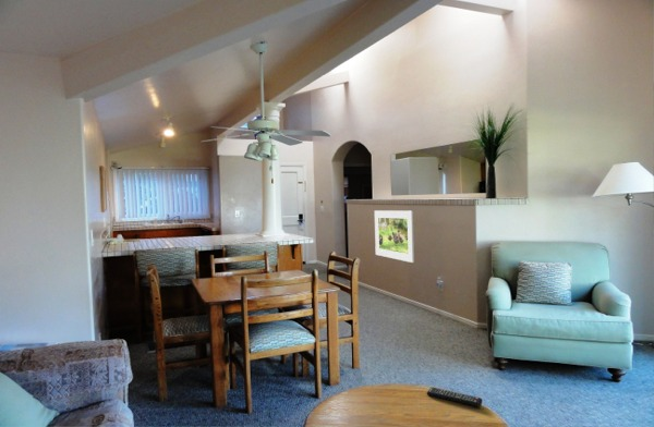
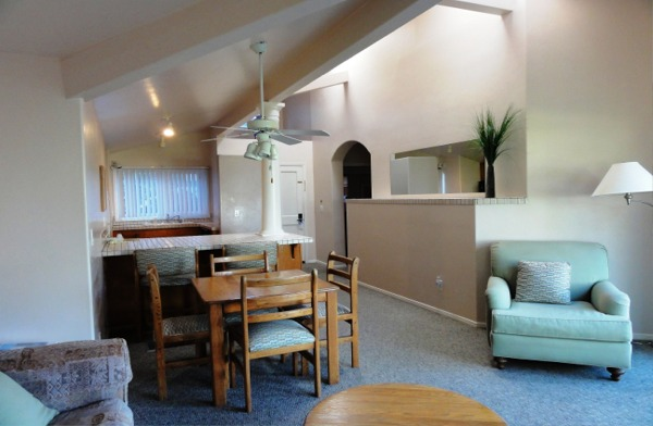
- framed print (392, 234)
- remote control (453, 396)
